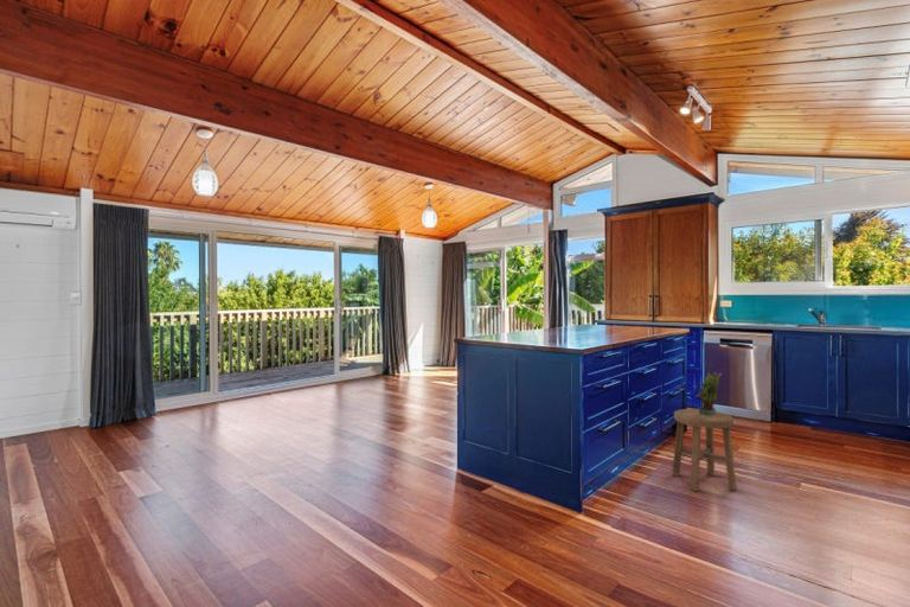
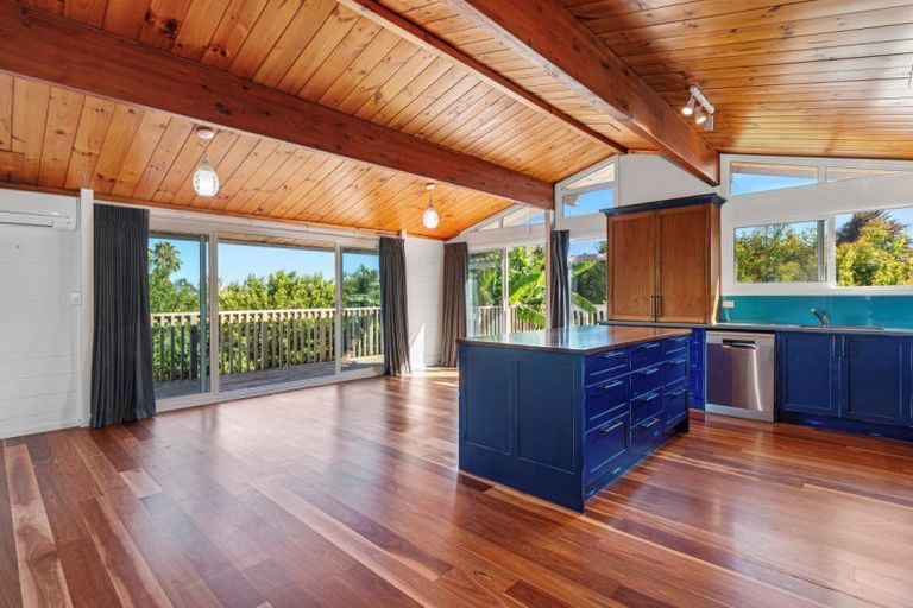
- stool (704, 449)
- potted plant (707, 391)
